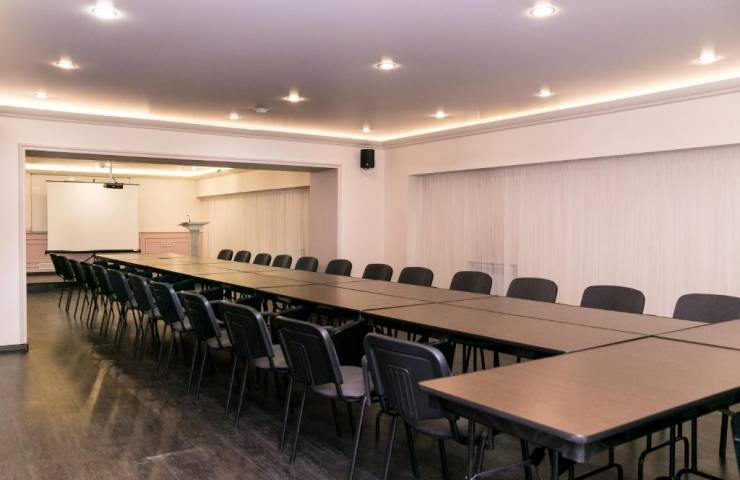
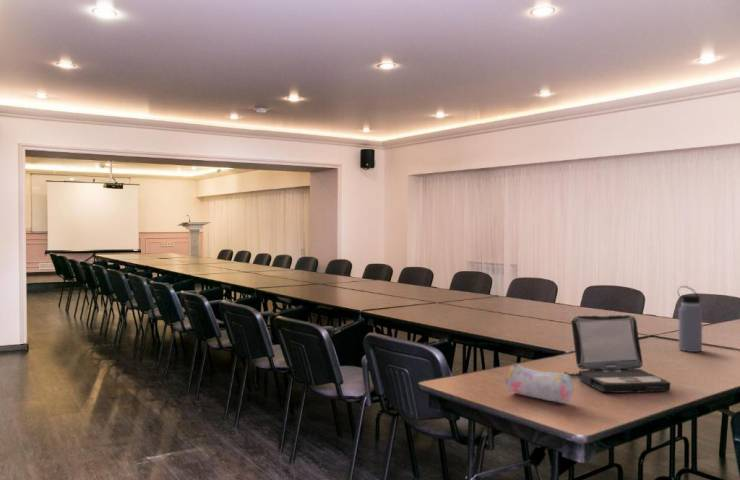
+ water bottle (689, 318)
+ pencil case (539, 383)
+ laptop (616, 351)
